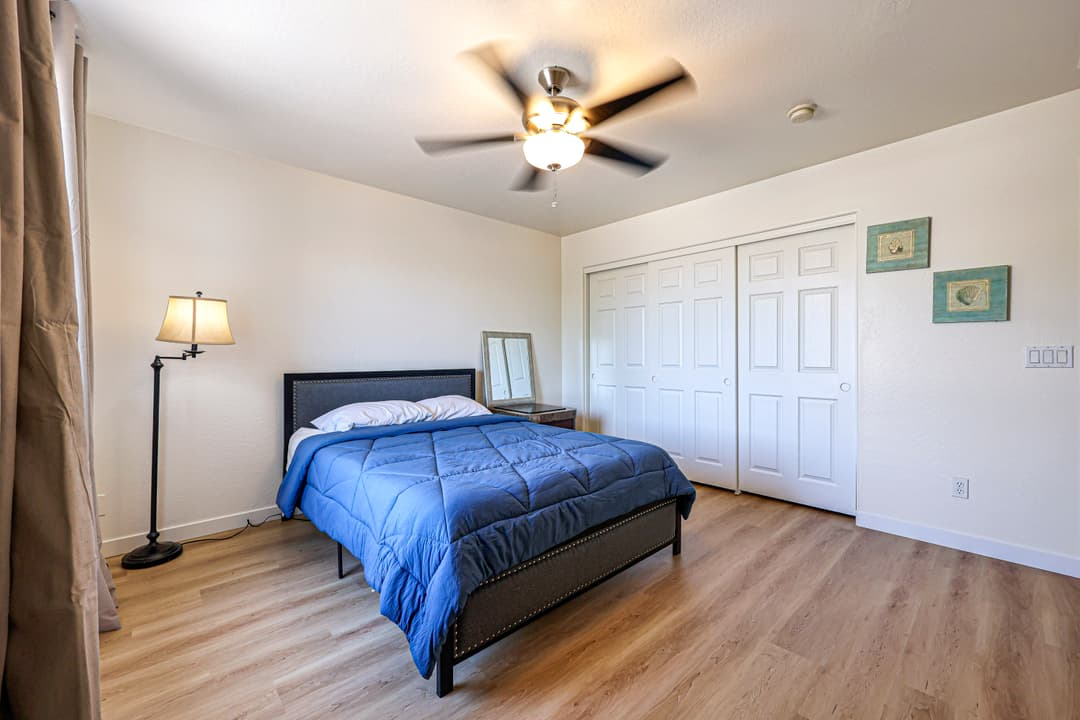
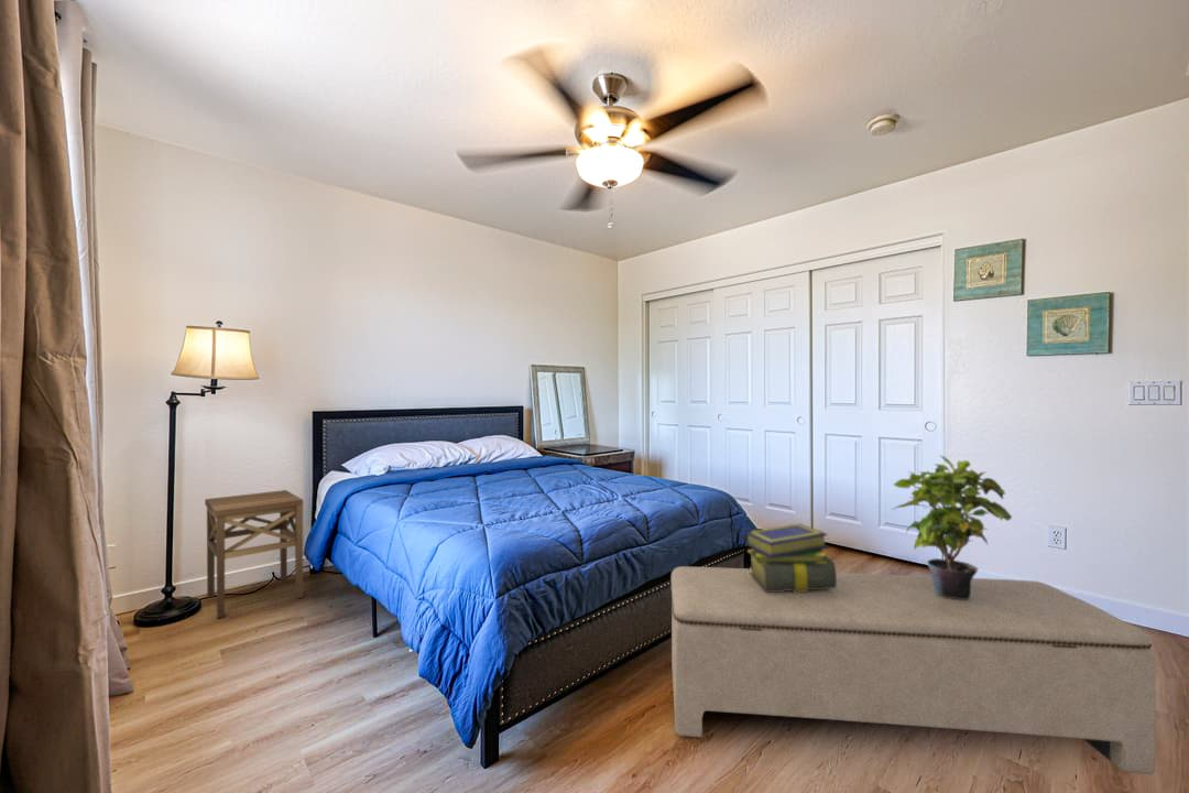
+ side table (253, 547)
+ bench (873, 651)
+ potted plant (950, 523)
+ stack of books (787, 556)
